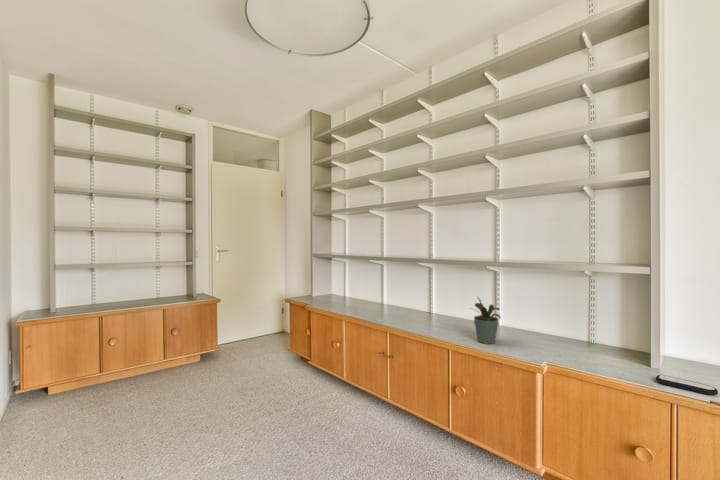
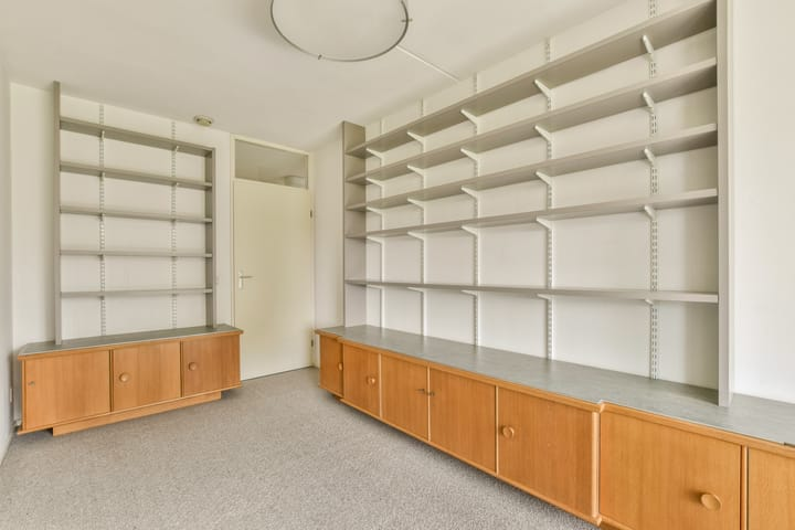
- potted plant (483, 318)
- remote control (685, 384)
